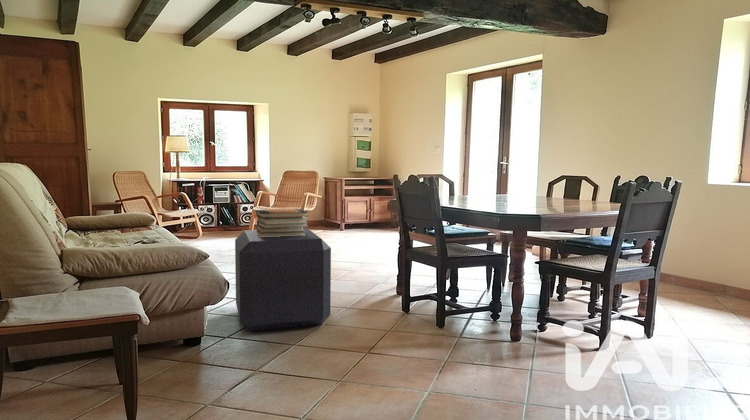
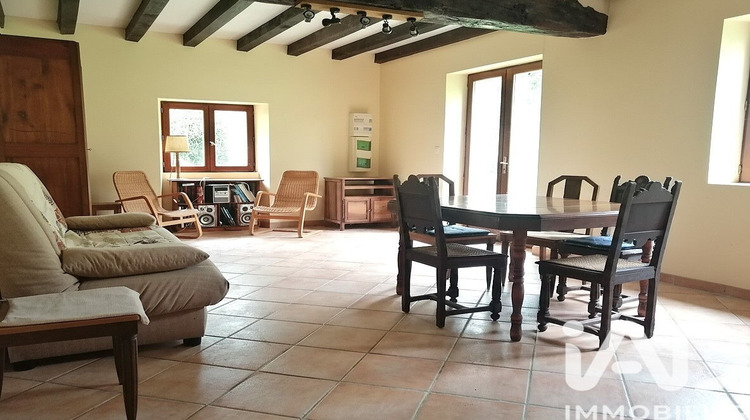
- book stack (281, 222)
- ottoman (281, 276)
